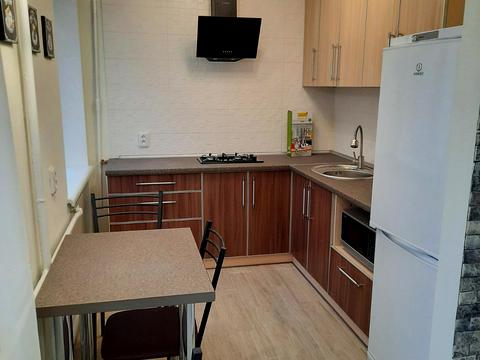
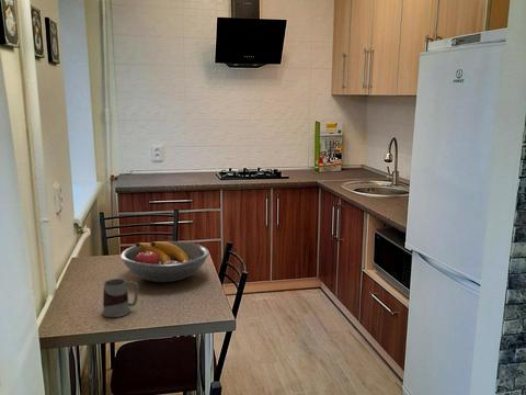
+ mug (119, 296)
+ fruit bowl (165, 260)
